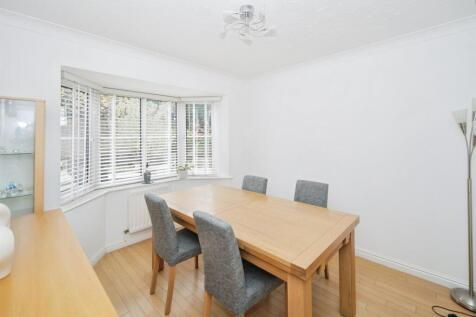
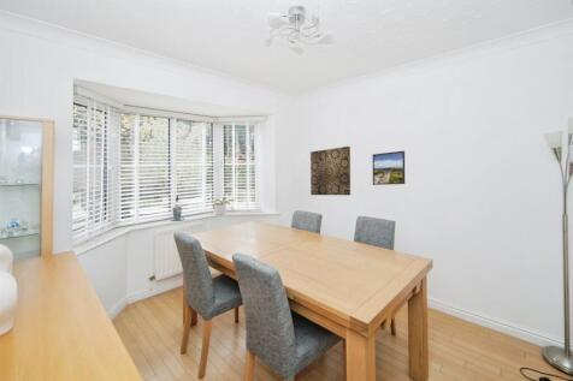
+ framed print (388, 168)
+ wall art (329, 172)
